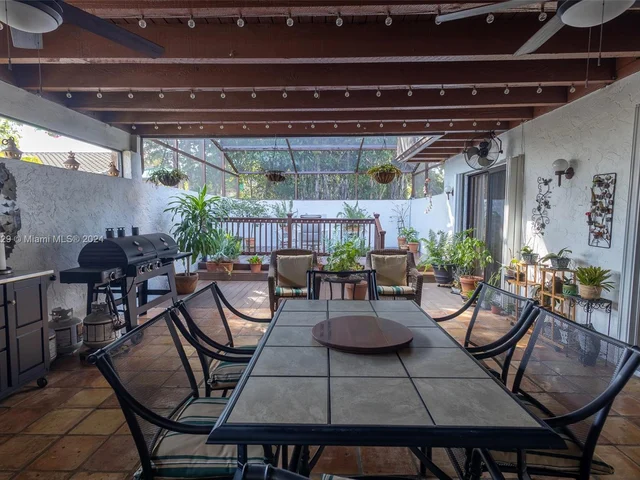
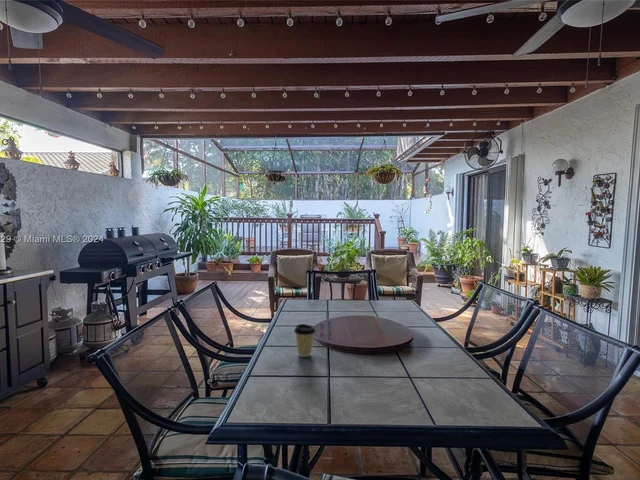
+ coffee cup (304, 340)
